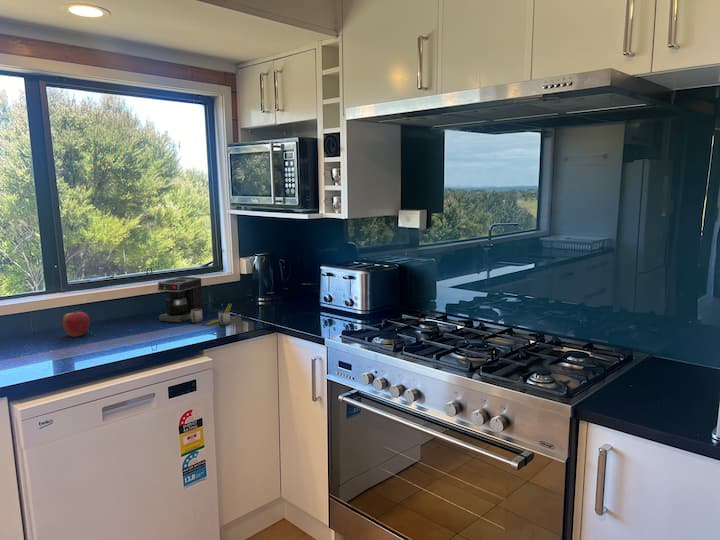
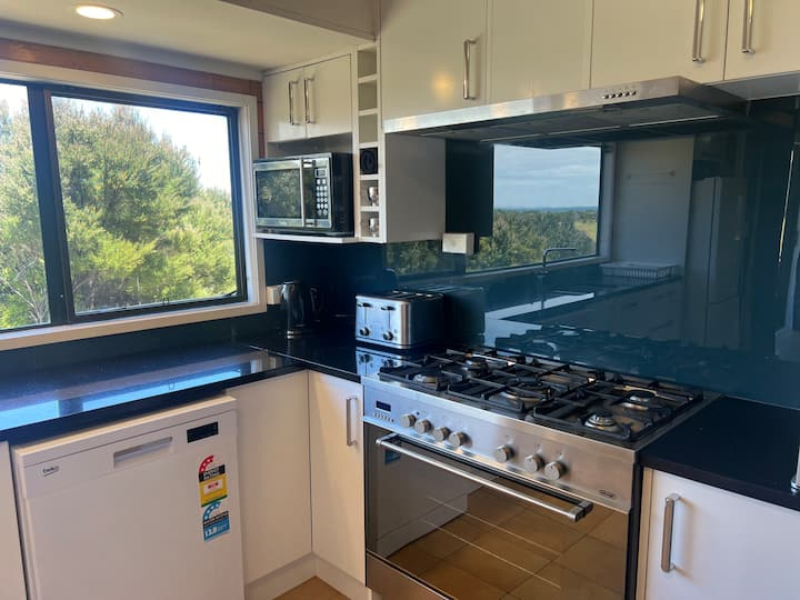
- apple (76, 323)
- coffee maker (201, 300)
